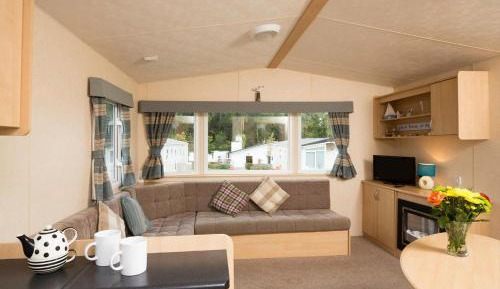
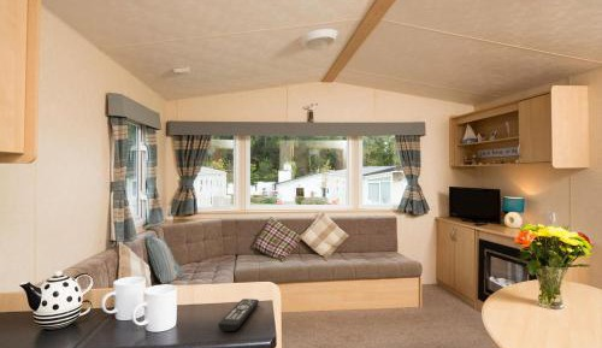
+ remote control (240, 313)
